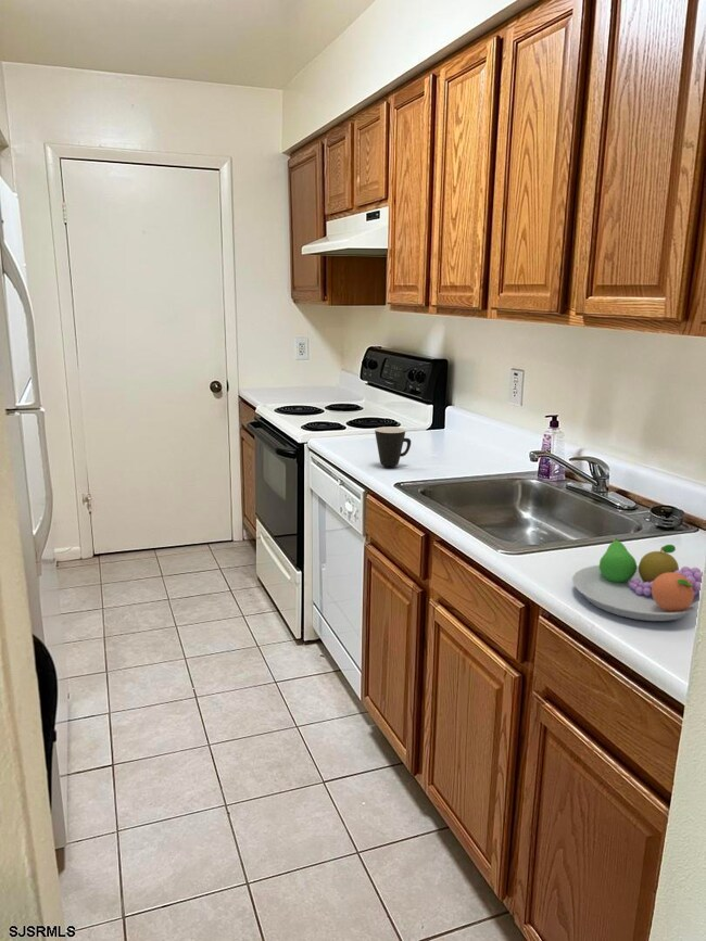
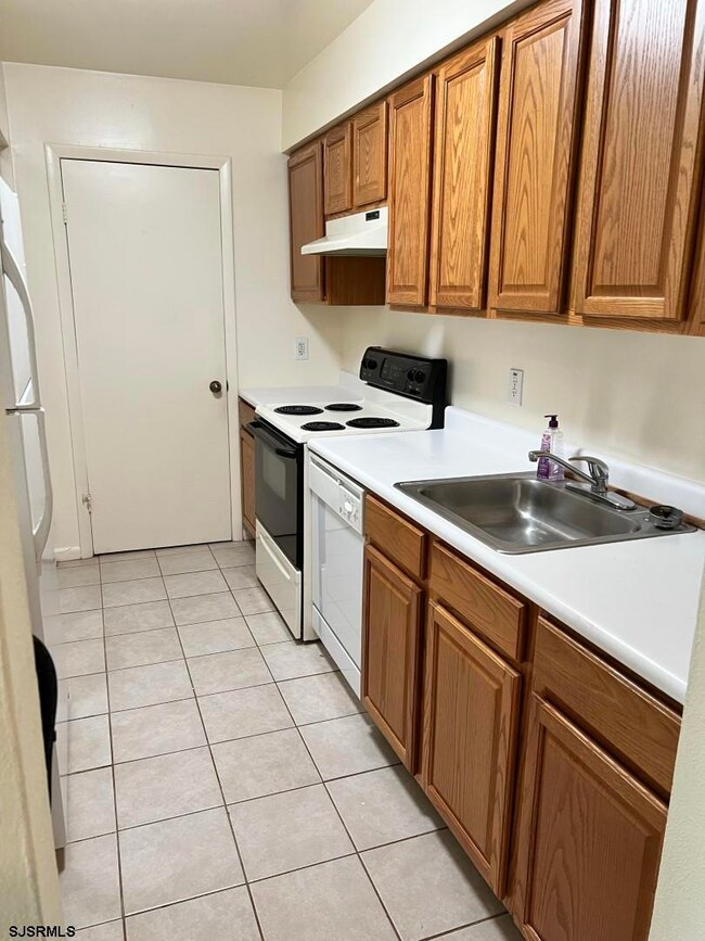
- mug (392, 447)
- fruit bowl (639, 573)
